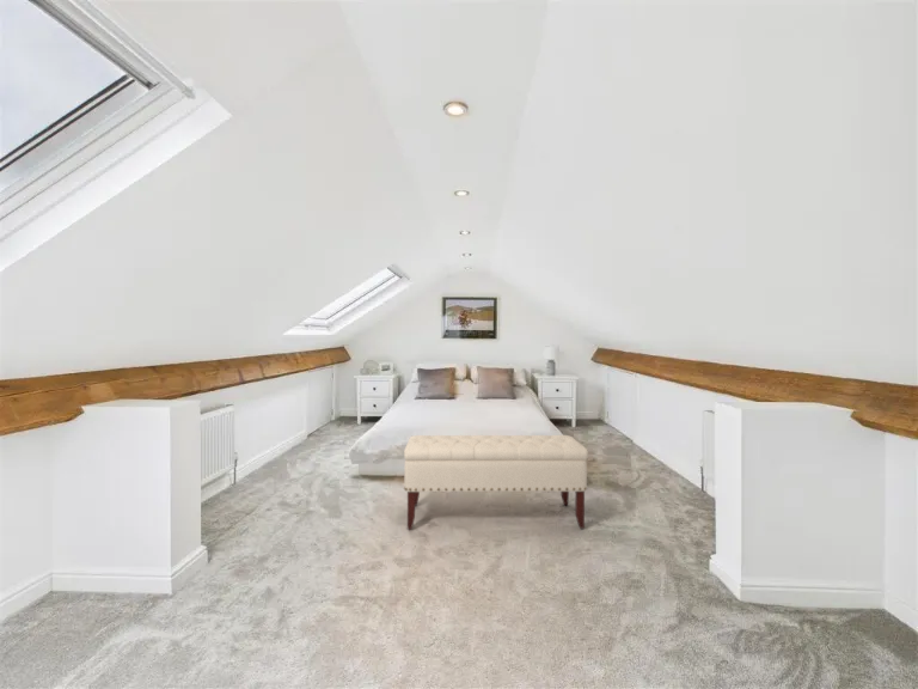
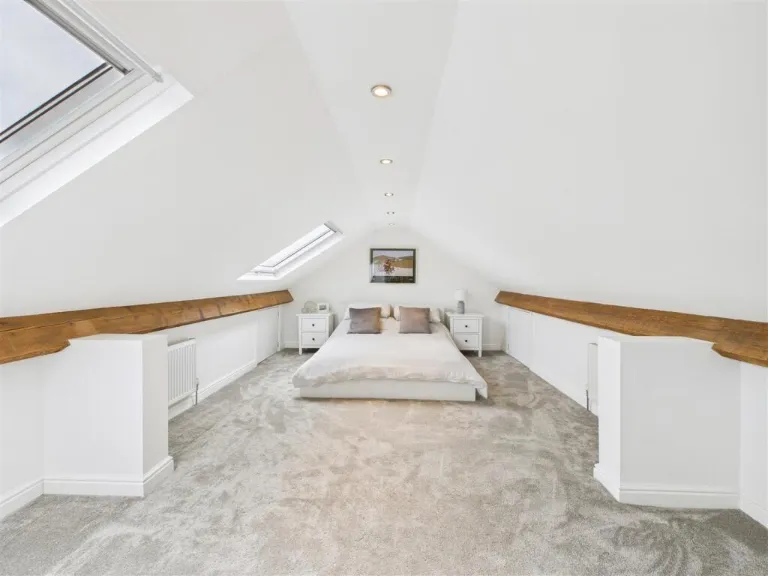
- bench (492, 477)
